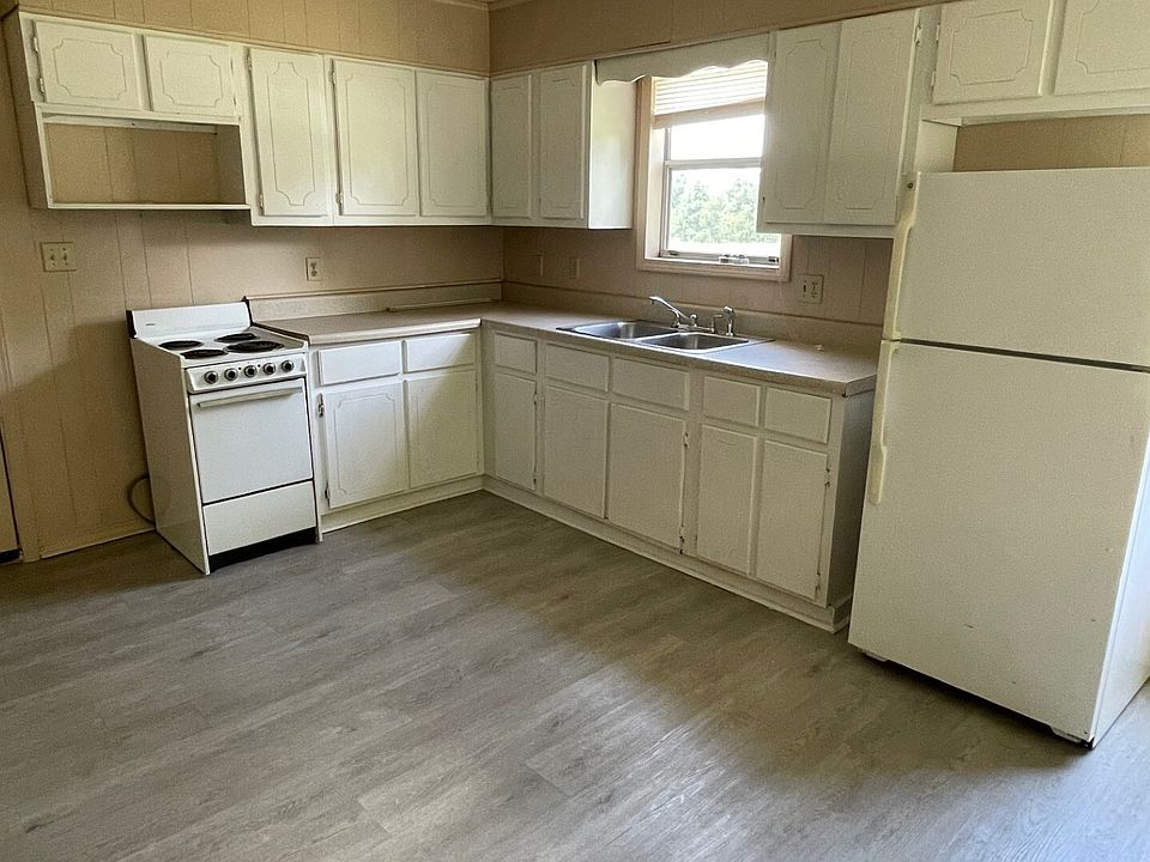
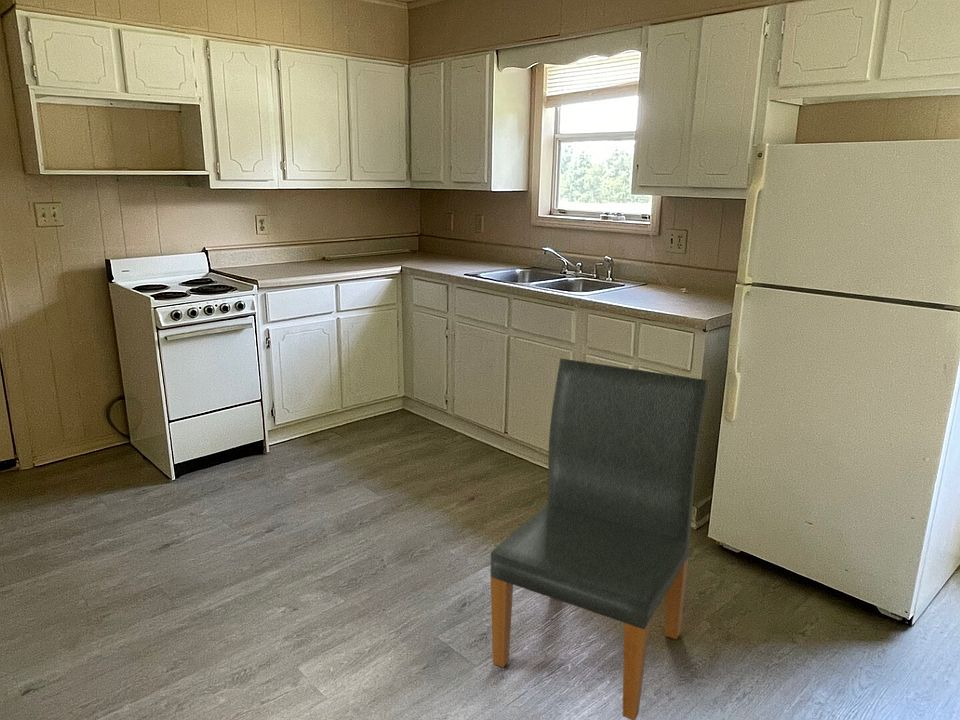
+ dining chair (597, 521)
